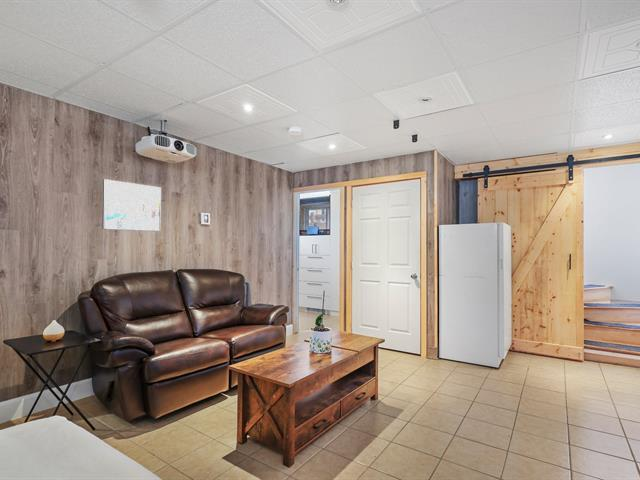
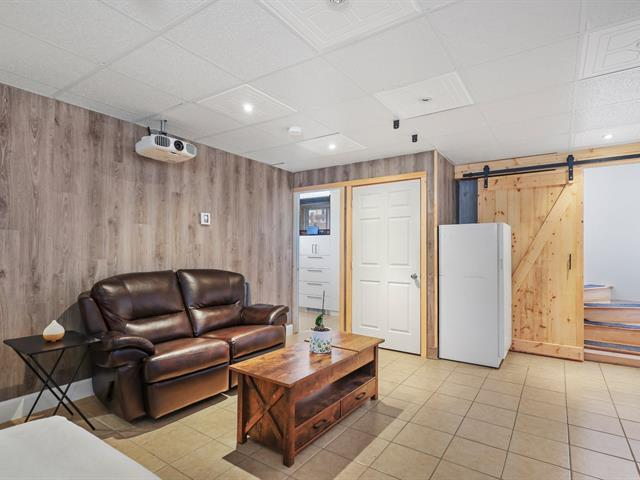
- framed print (133, 207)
